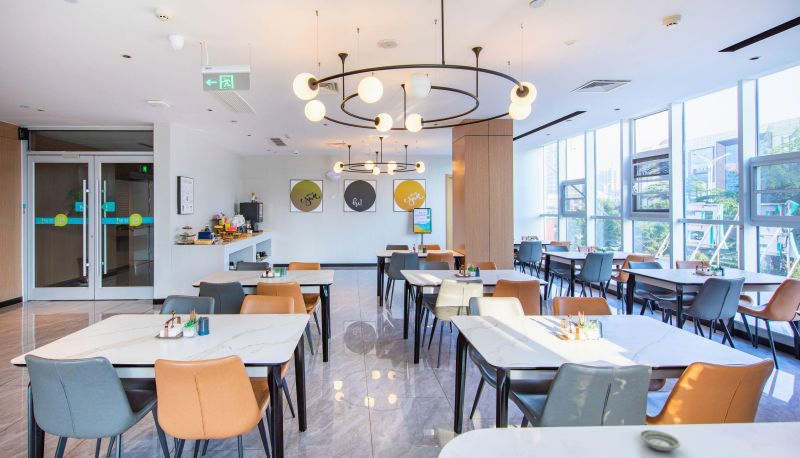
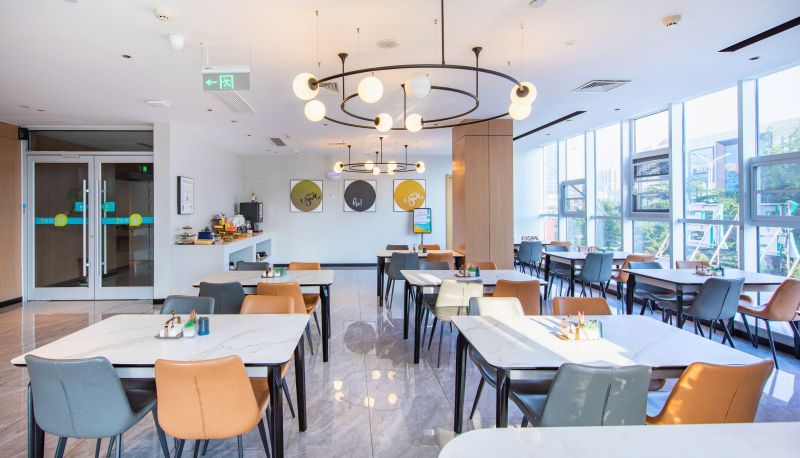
- saucer (659, 442)
